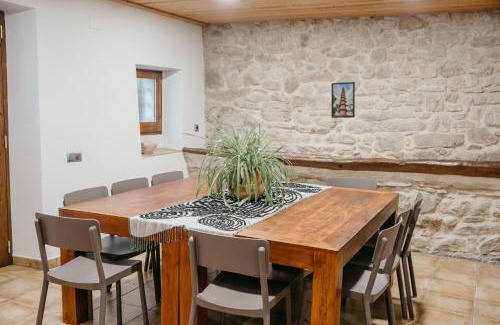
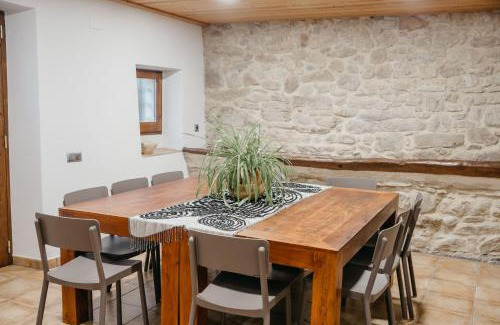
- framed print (343, 100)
